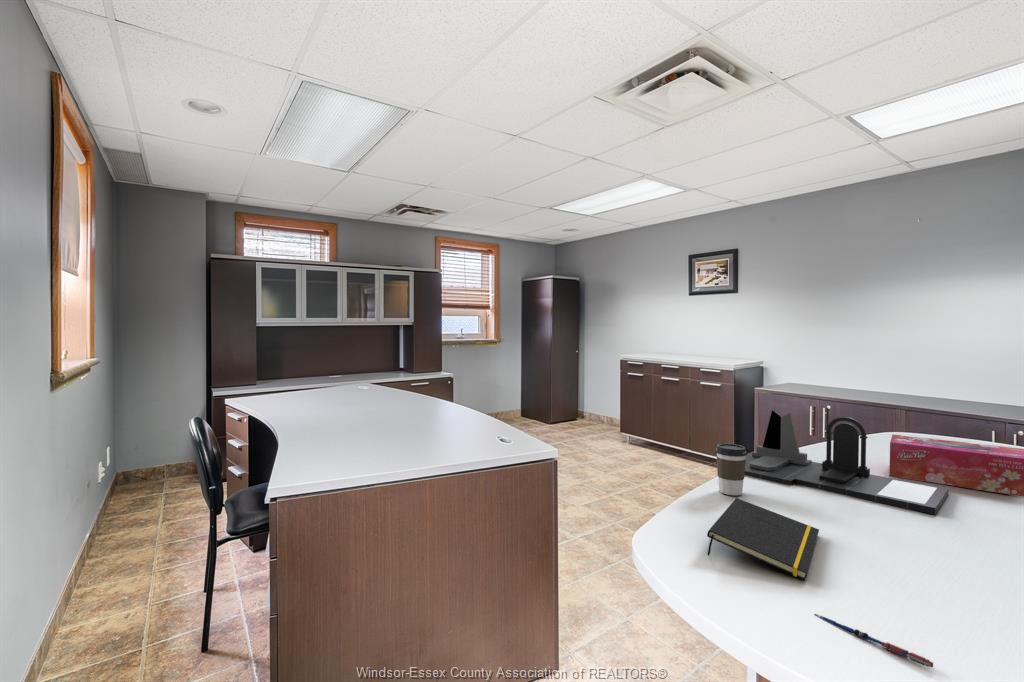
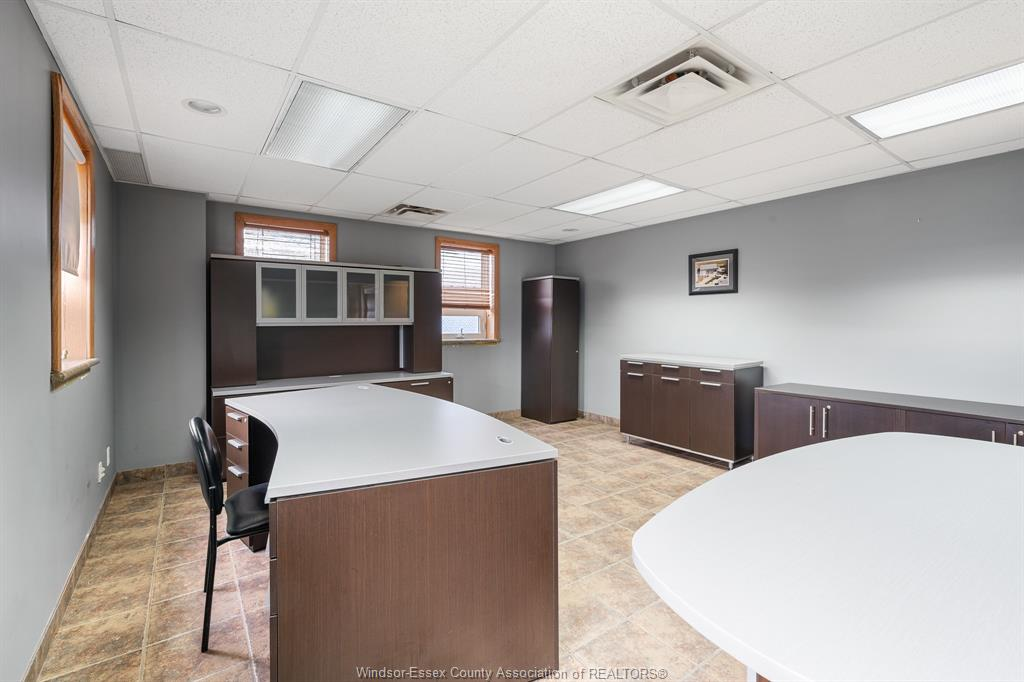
- pen (868, 636)
- coffee cup (730, 469)
- desk organizer (826, 449)
- notepad (765, 532)
- tissue box (954, 462)
